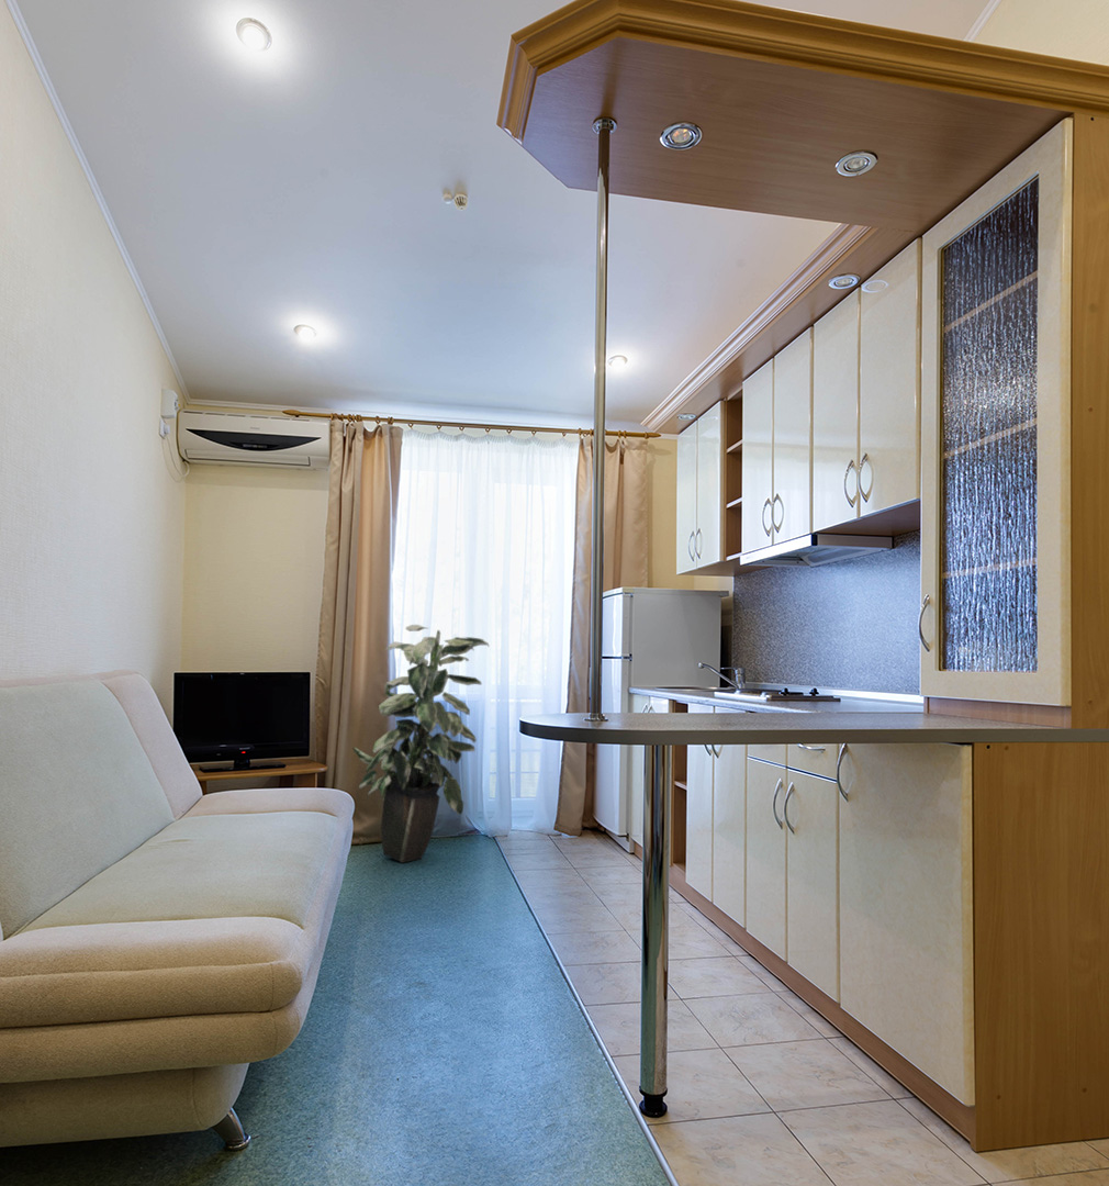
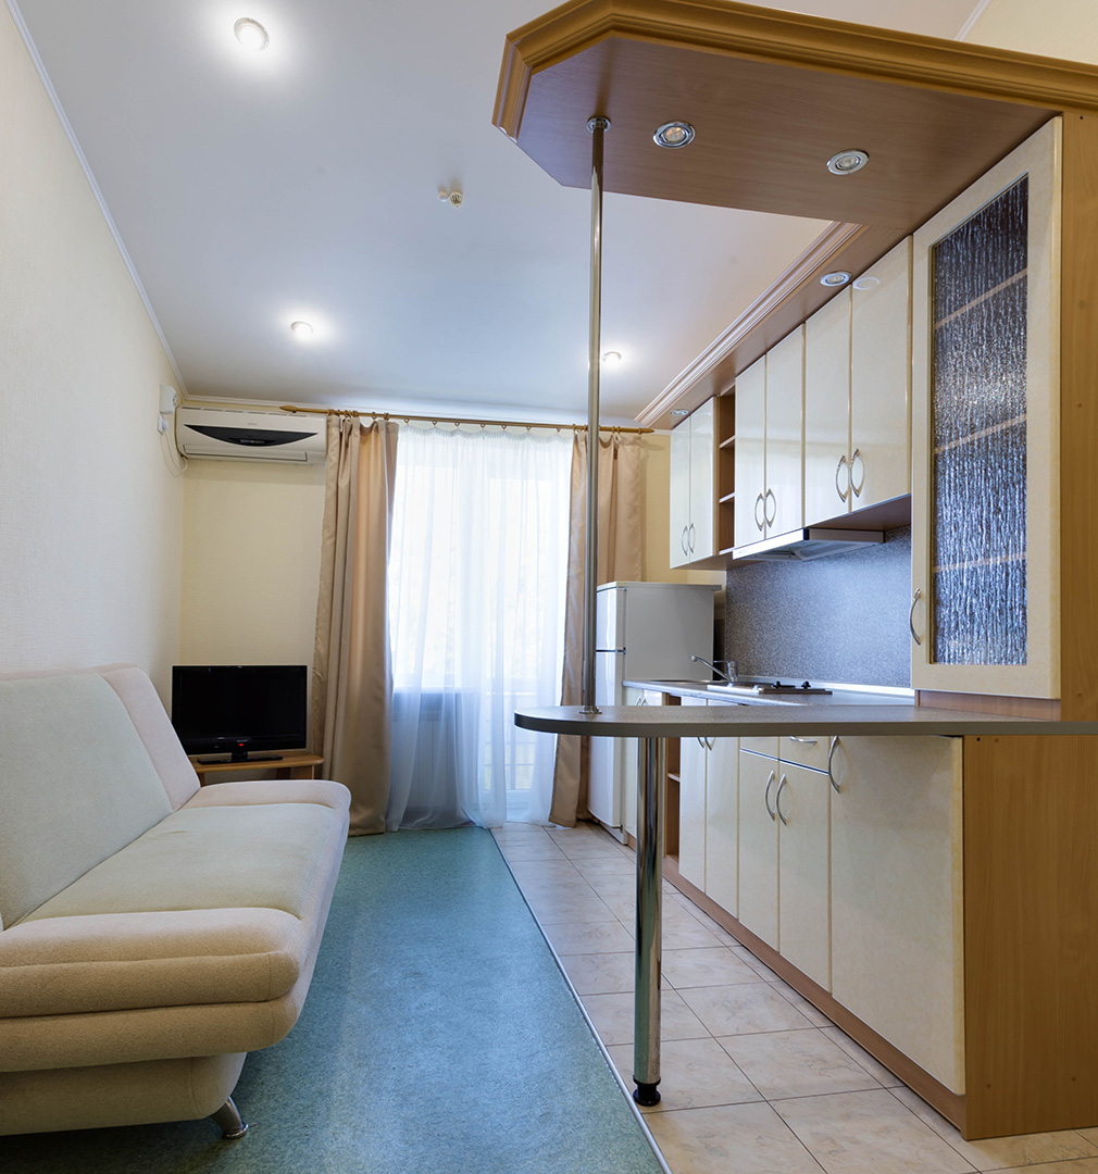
- indoor plant (421, 740)
